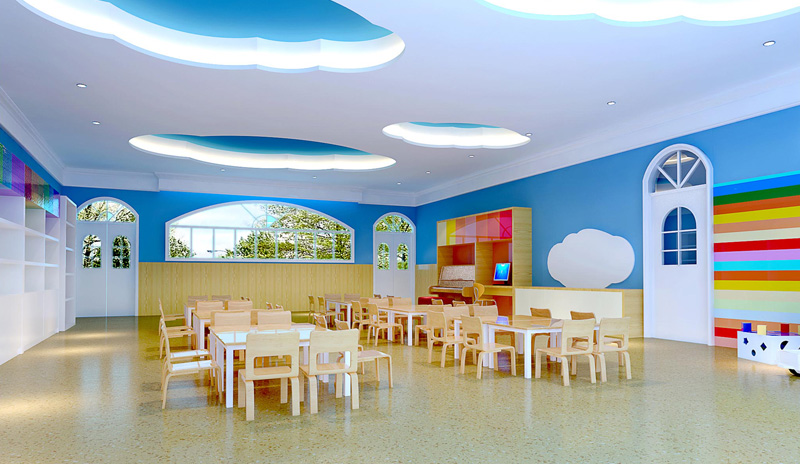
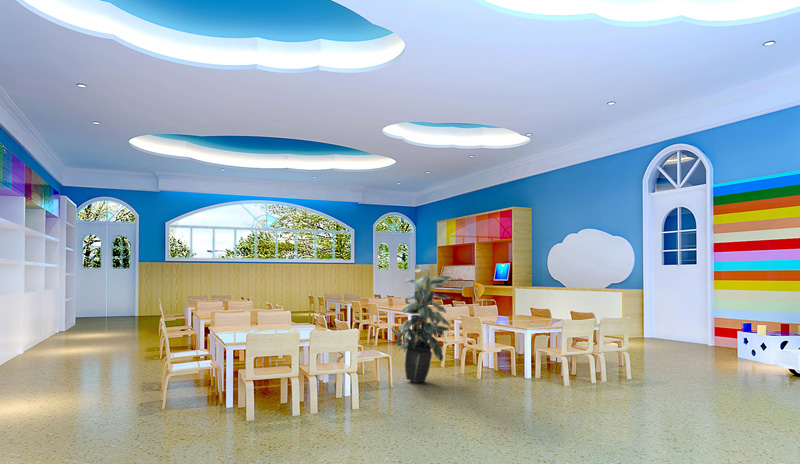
+ indoor plant (422, 325)
